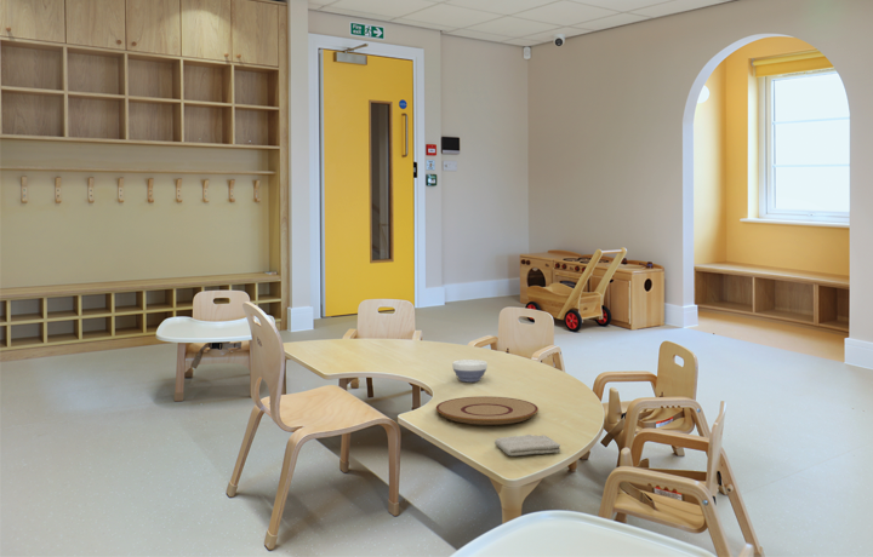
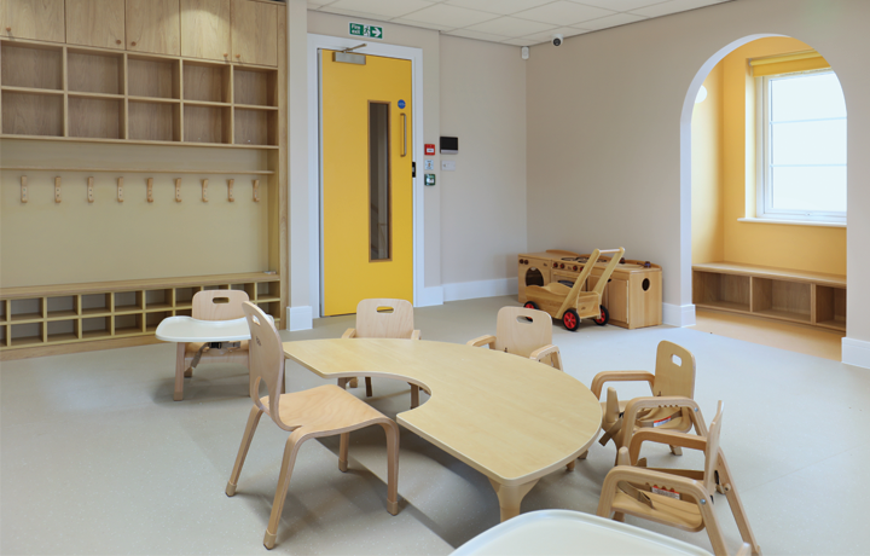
- plate (486, 409)
- washcloth (527, 444)
- bowl (469, 371)
